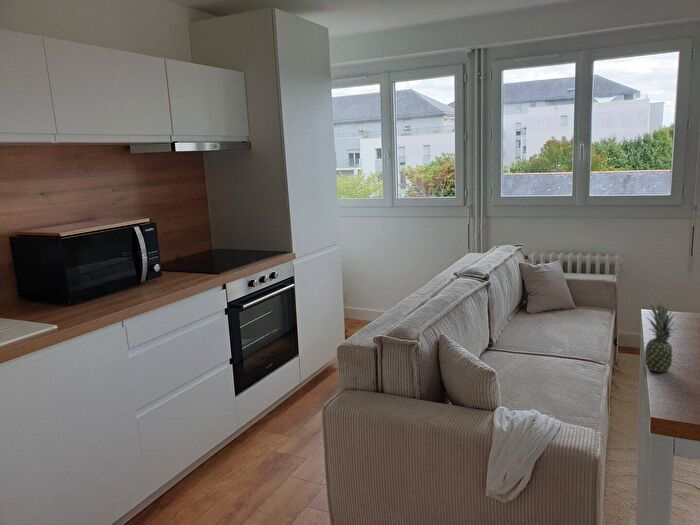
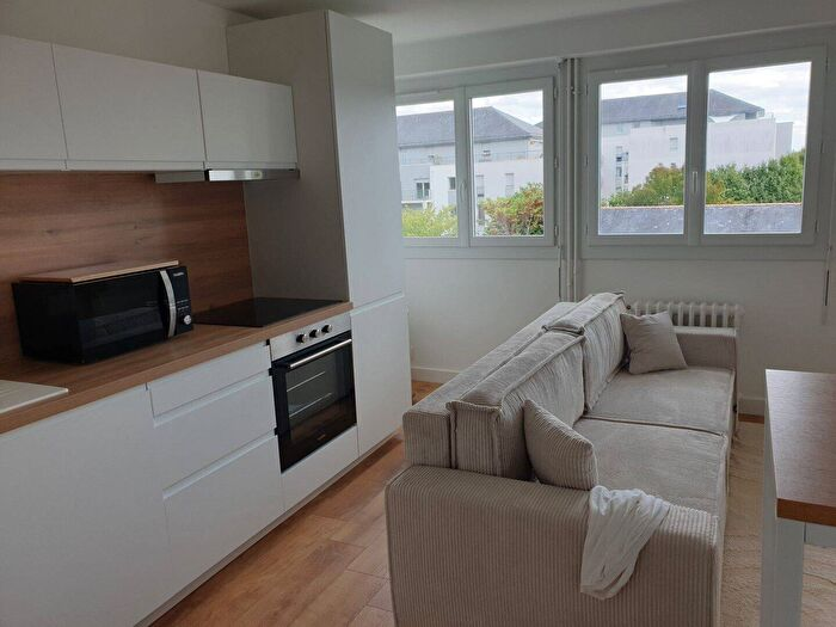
- fruit (660, 335)
